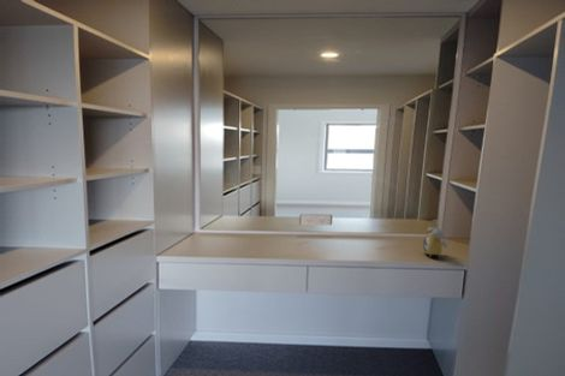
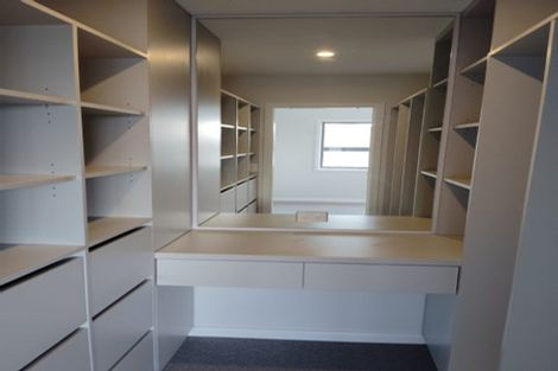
- alarm clock (438, 238)
